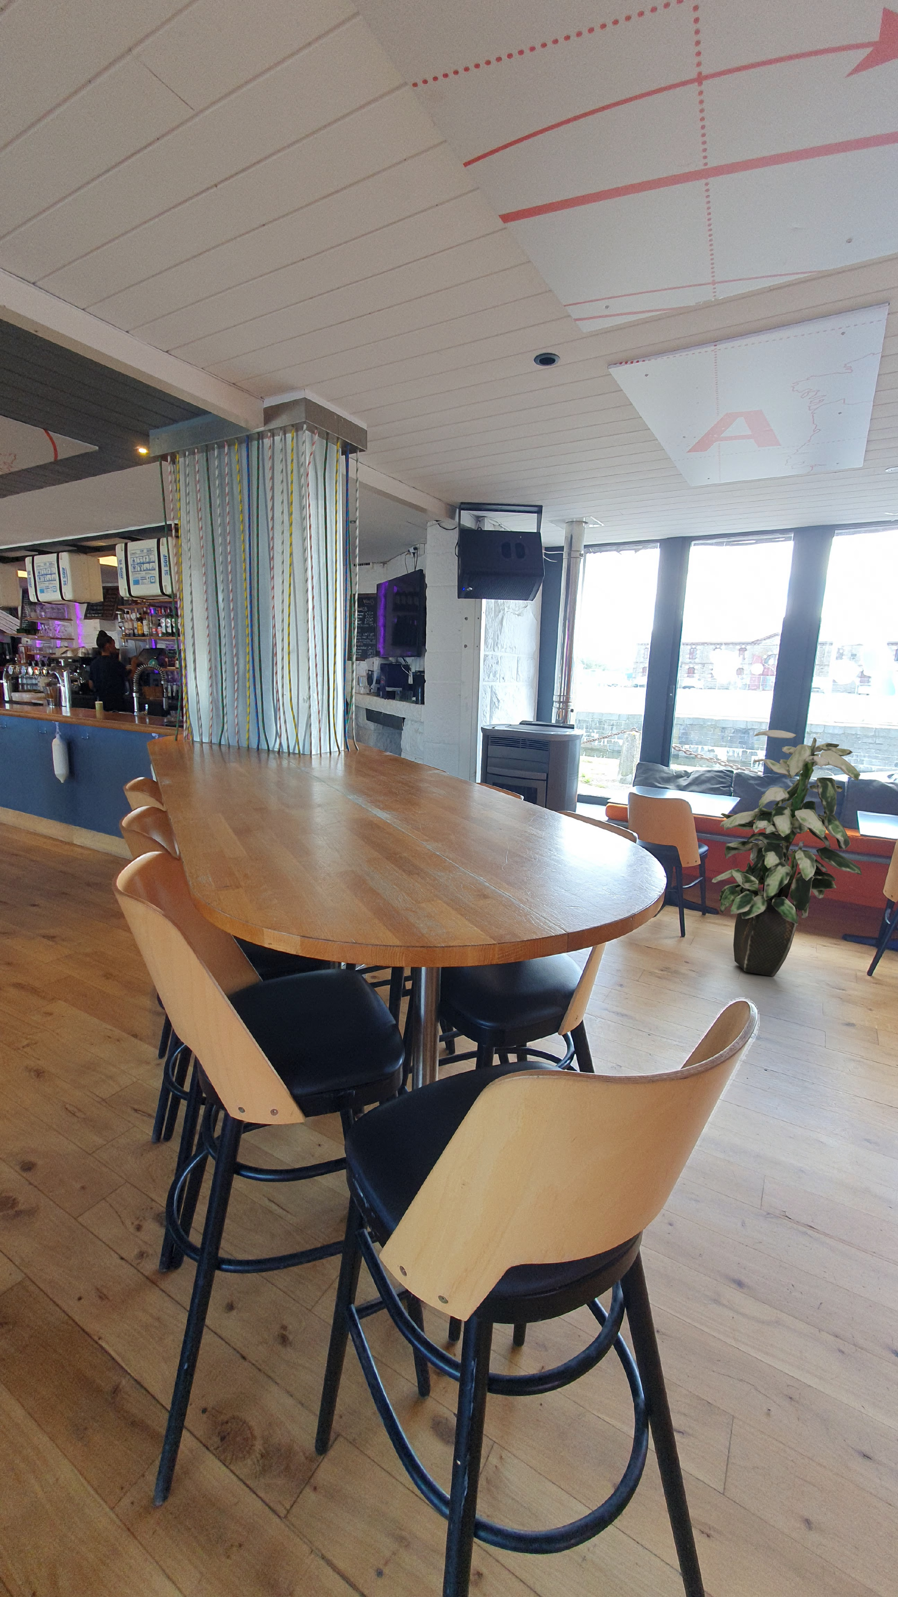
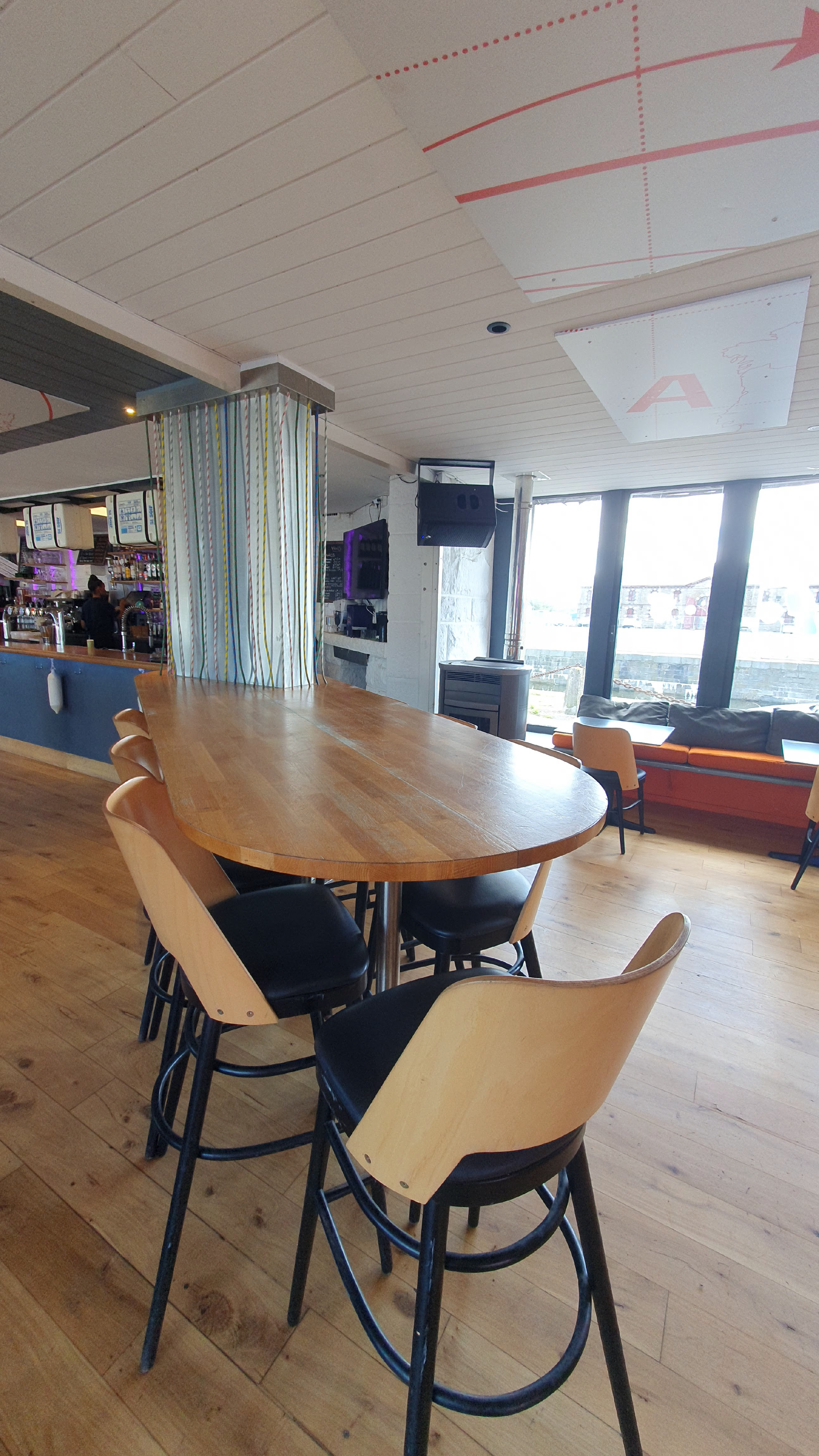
- indoor plant (777, 853)
